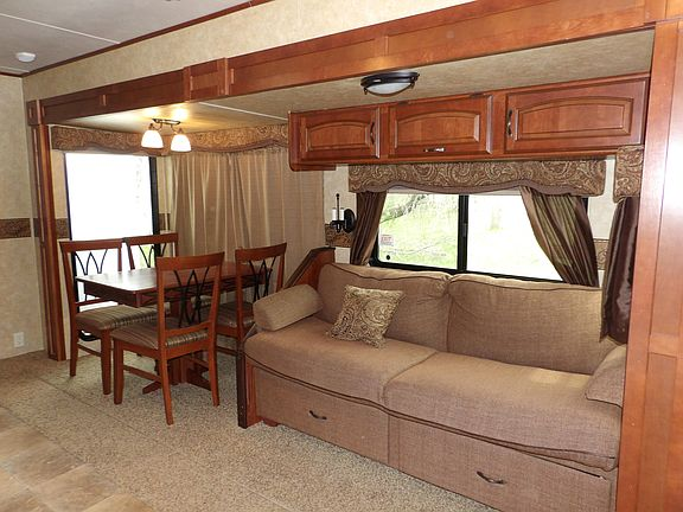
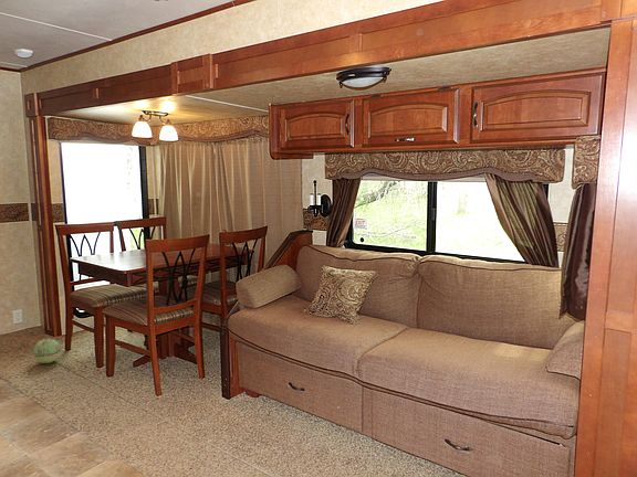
+ ball (46, 350)
